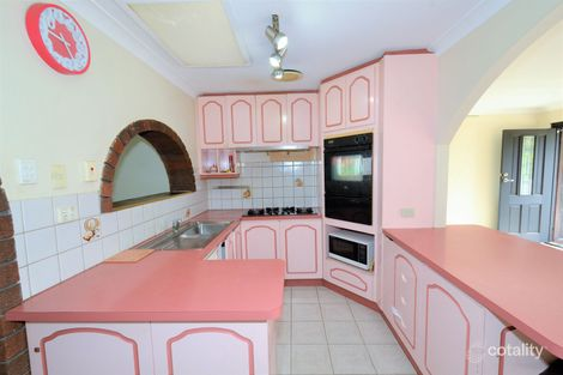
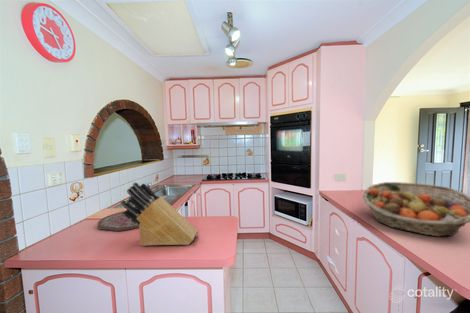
+ knife block (160, 211)
+ fruit basket (412, 205)
+ cutting board (128, 219)
